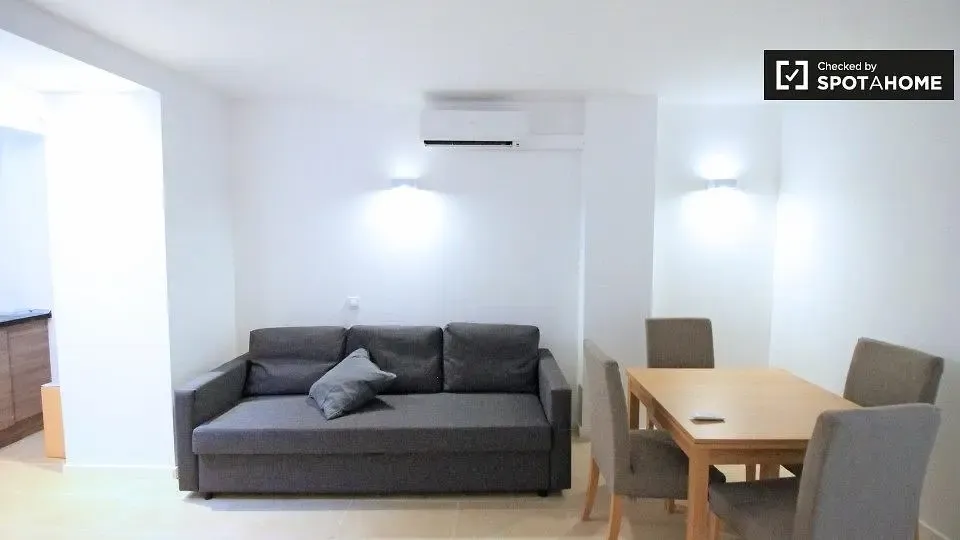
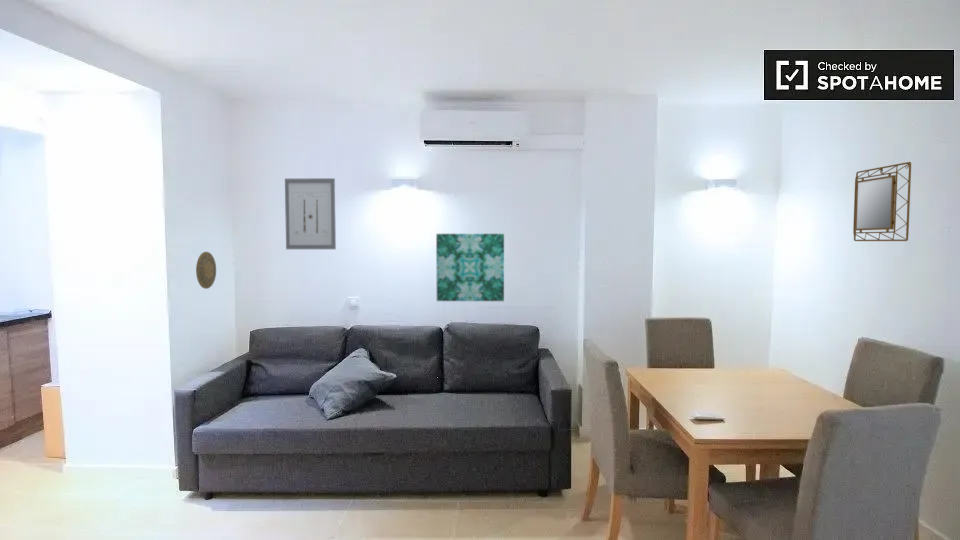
+ home mirror (877, 204)
+ decorative plate (207, 270)
+ wall art (310, 214)
+ wall art (470, 267)
